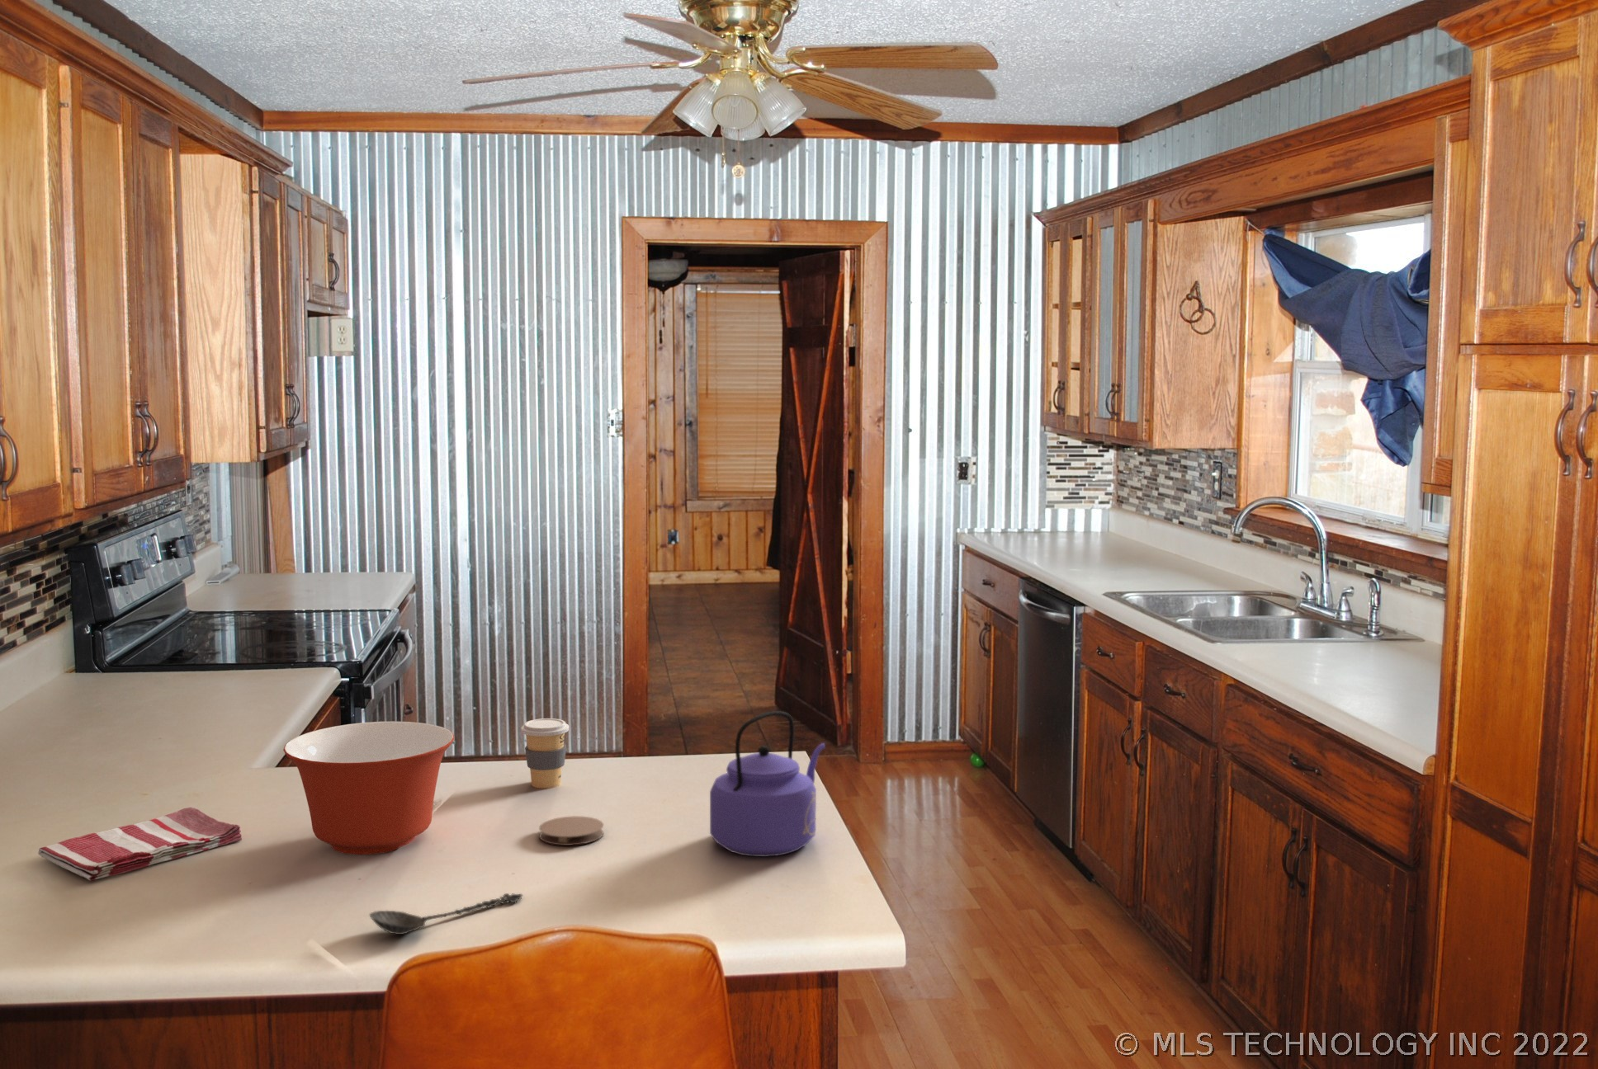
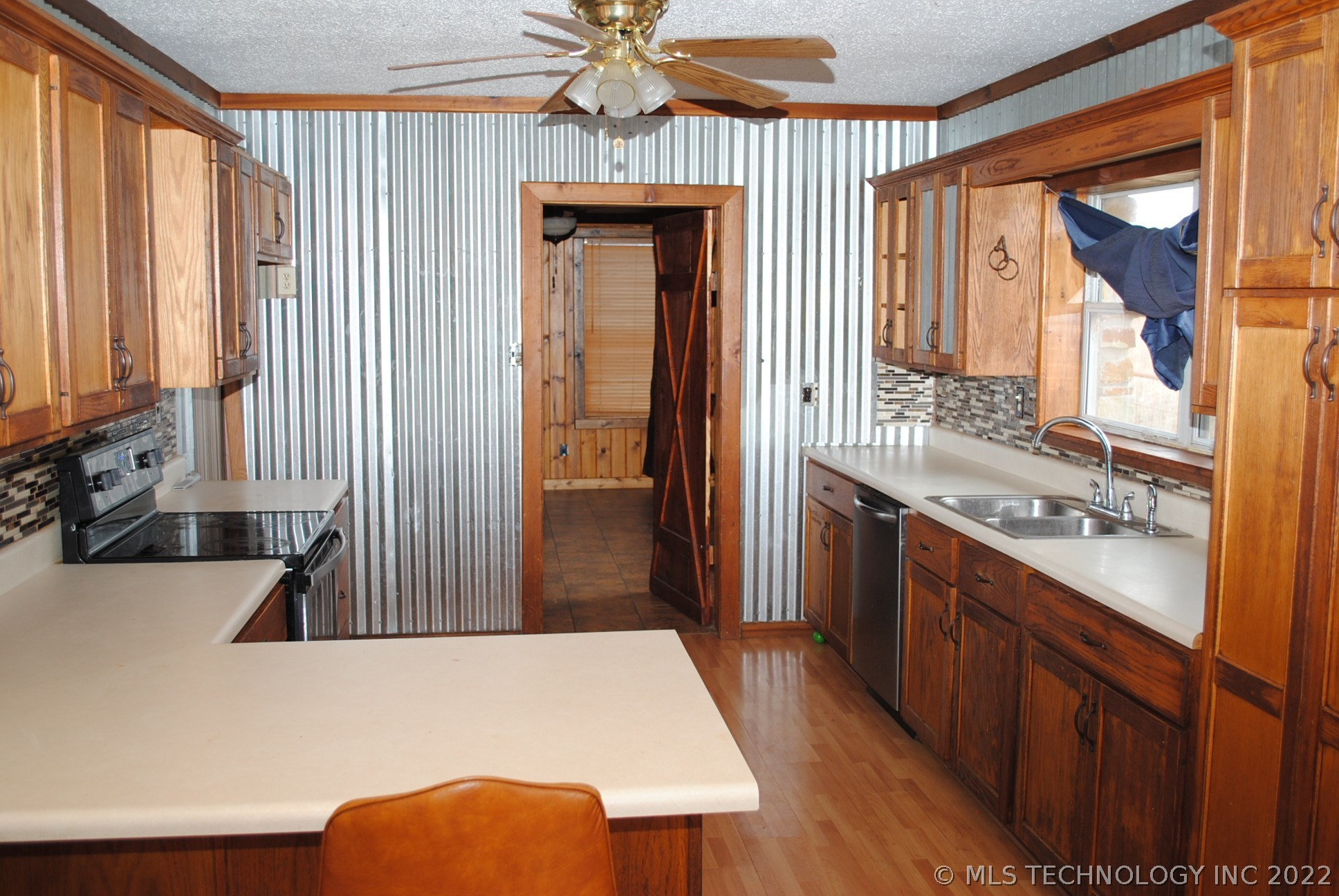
- coaster (572, 830)
- mixing bowl (371, 791)
- spoon (451, 912)
- kettle (777, 776)
- dish towel (142, 840)
- coffee cup (544, 754)
